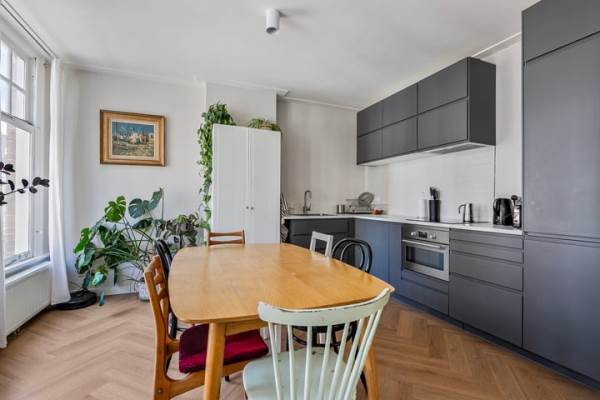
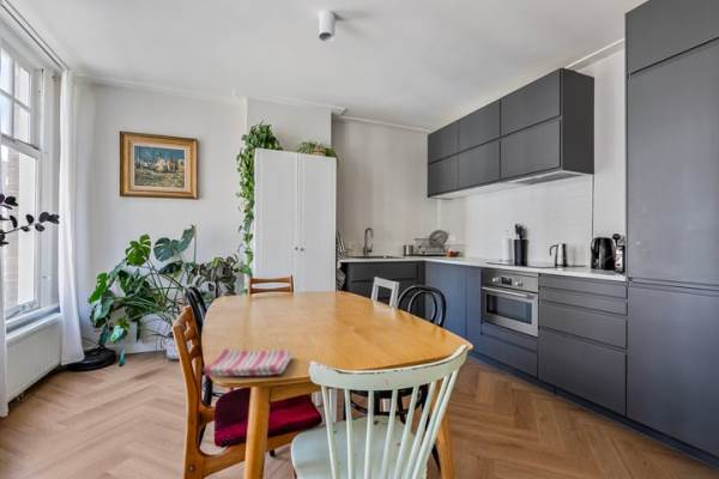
+ dish towel (250, 360)
